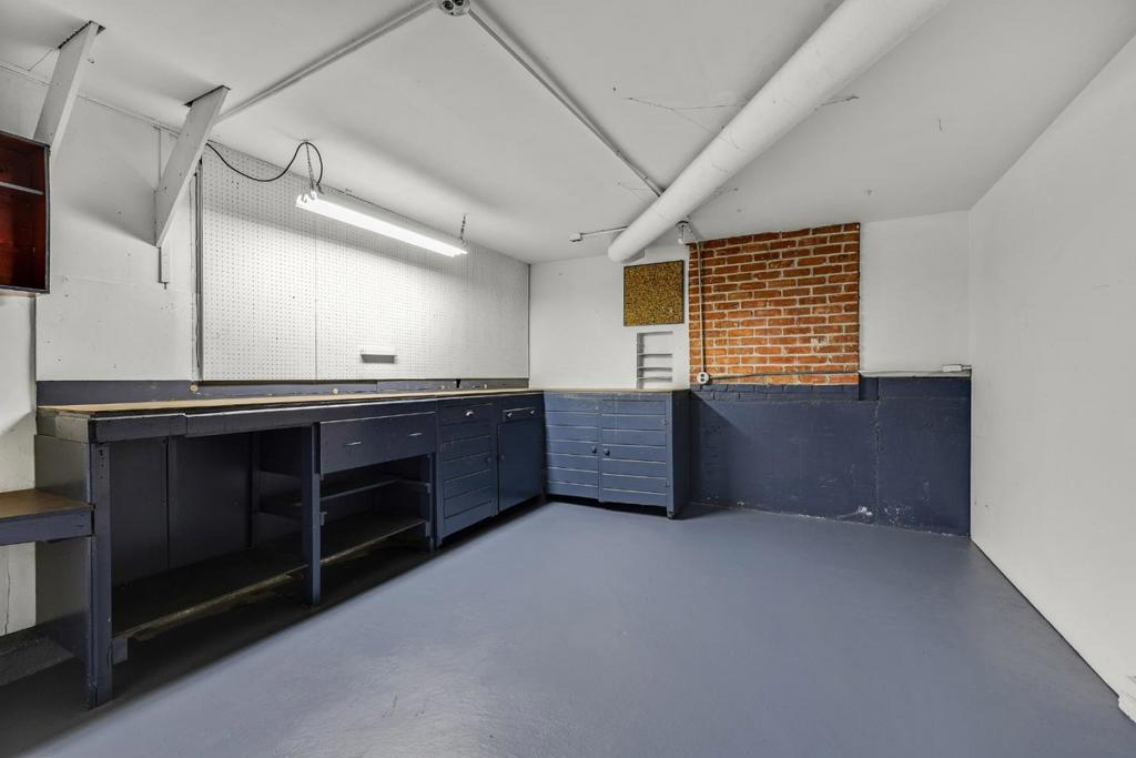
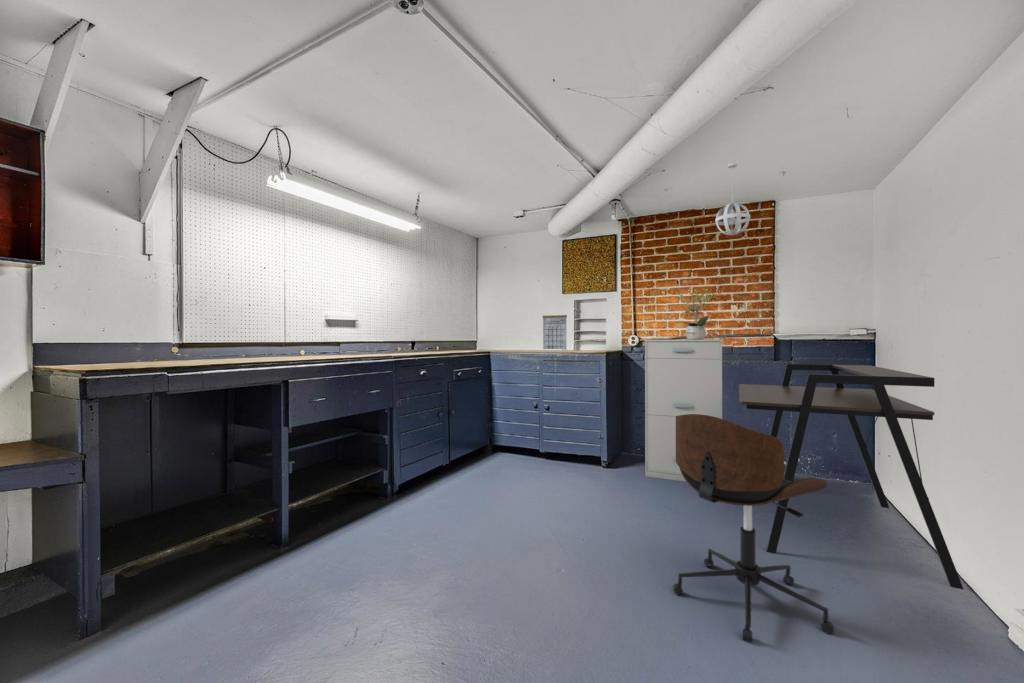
+ pendant light (732, 200)
+ filing cabinet (685, 405)
+ calendar (554, 329)
+ potted plant (695, 313)
+ office chair (750, 504)
+ desk (802, 441)
